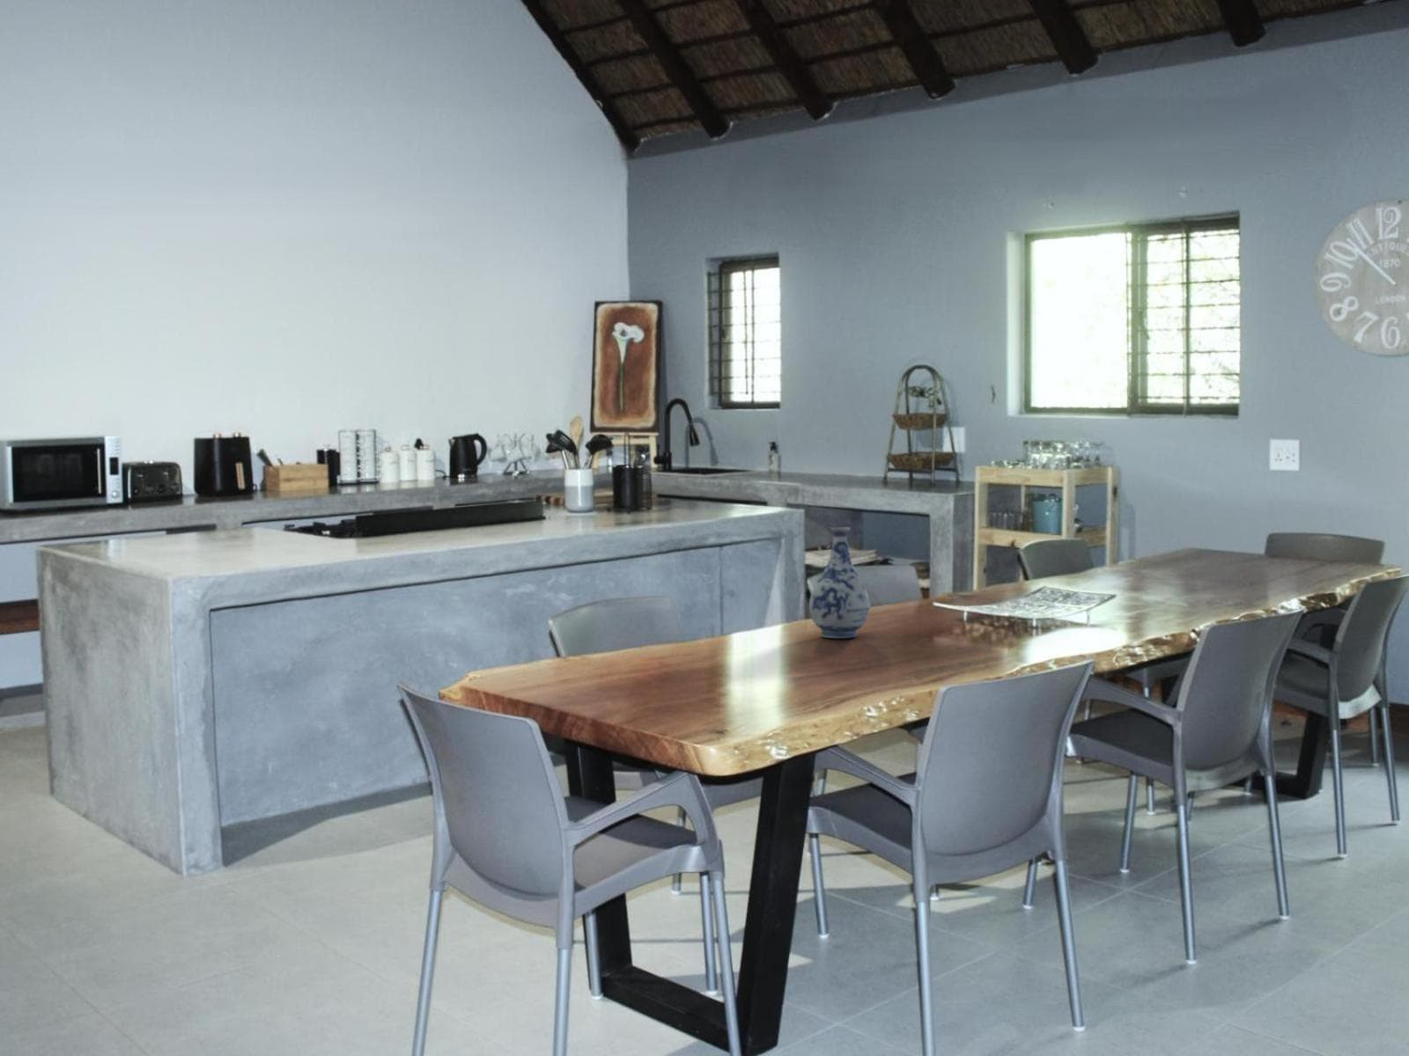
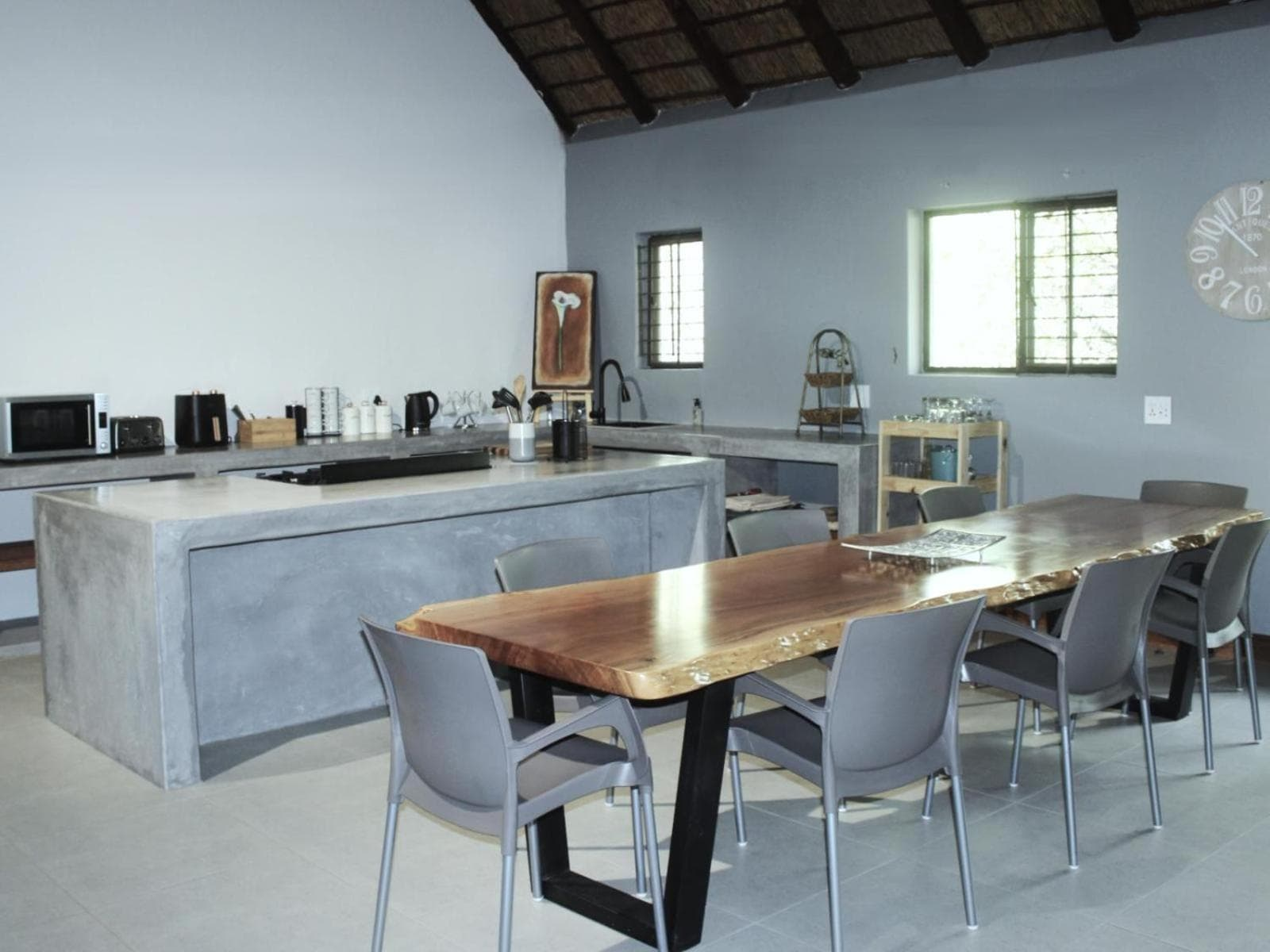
- vase (839, 581)
